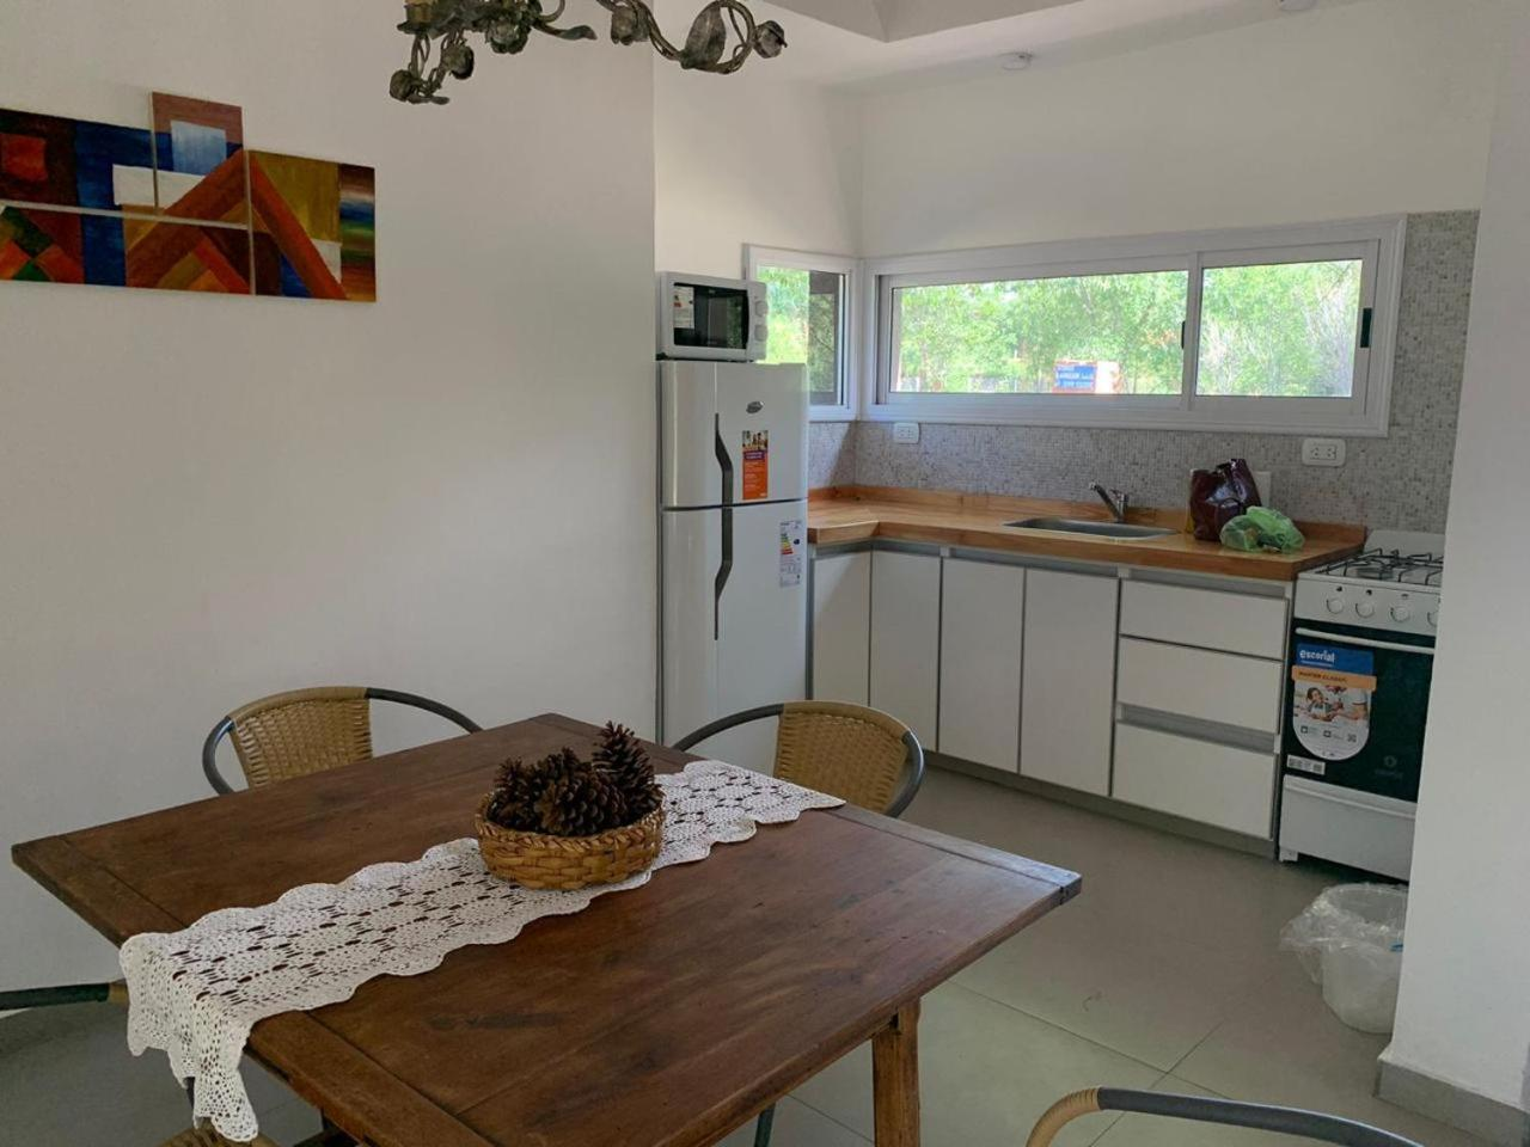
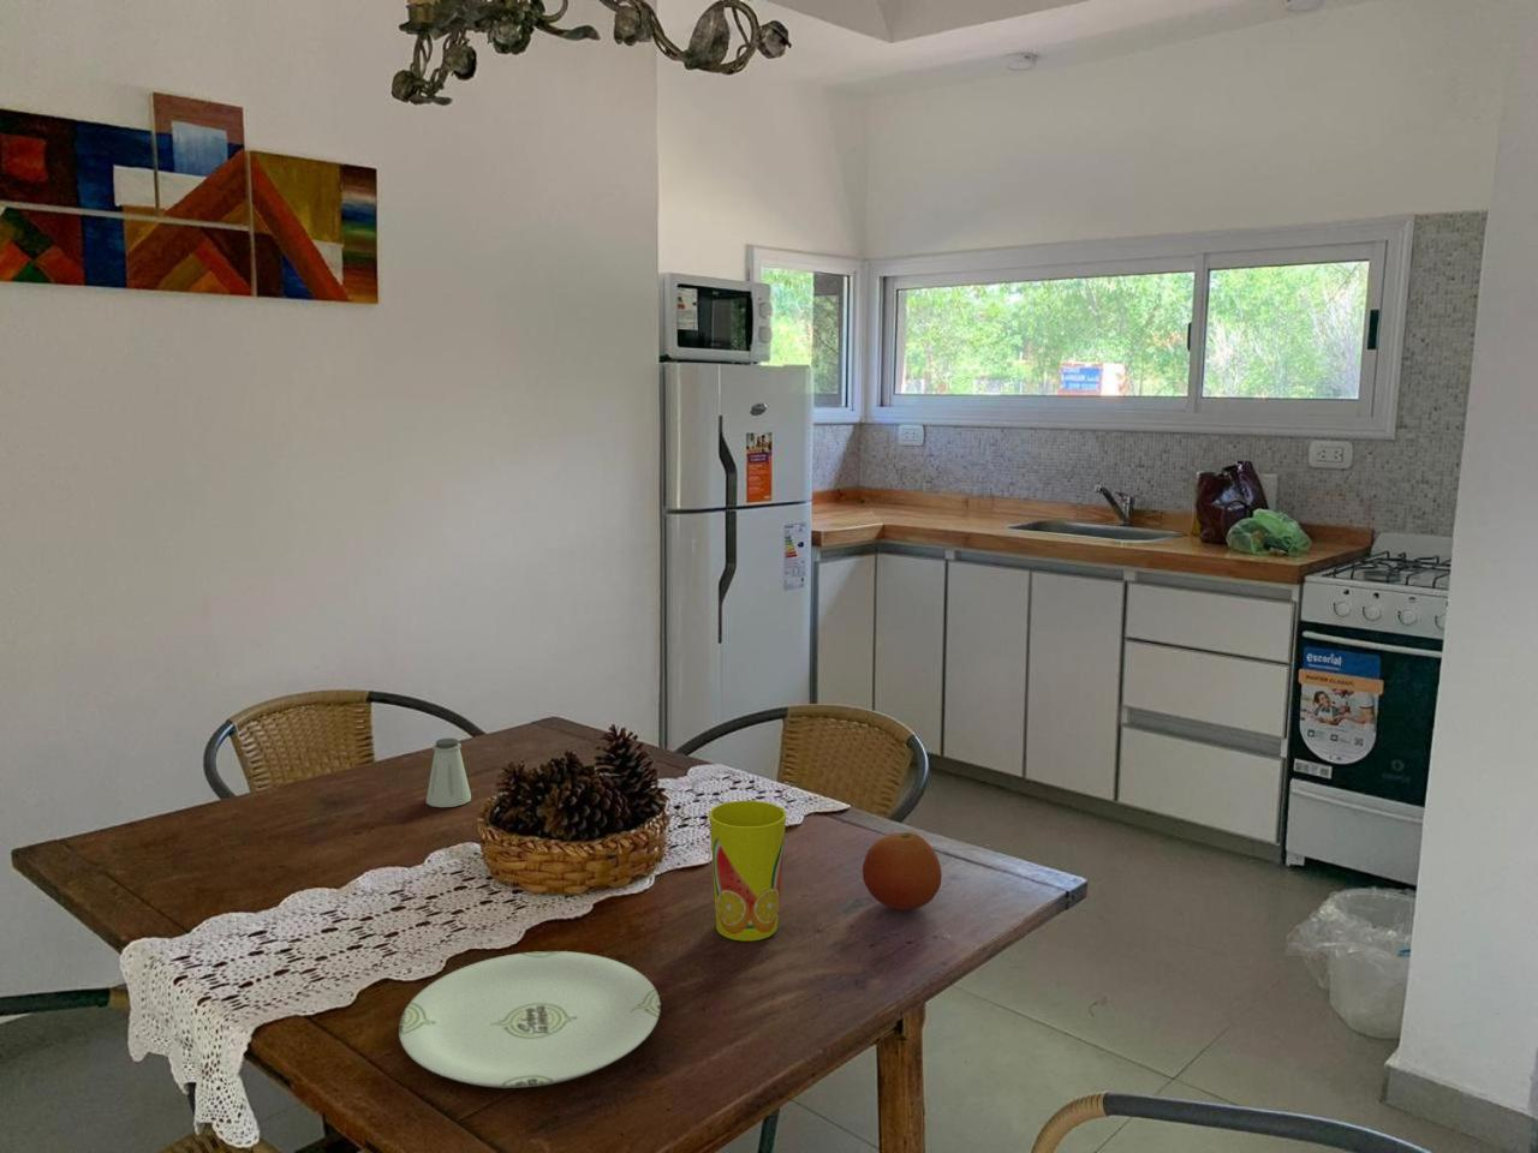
+ fruit (901, 870)
+ plate (533, 1020)
+ saltshaker (447, 770)
+ cup (746, 871)
